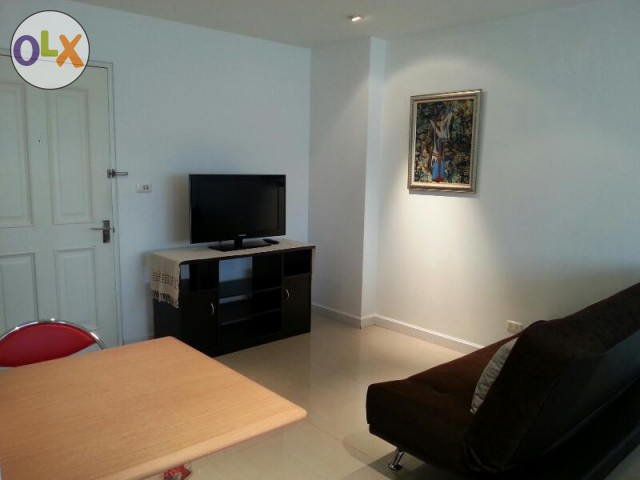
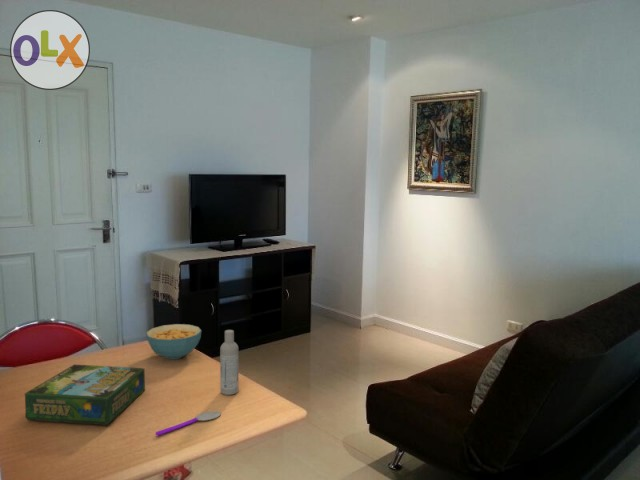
+ spoon (189, 421)
+ cereal bowl (174, 344)
+ bottle (229, 361)
+ board game (88, 392)
